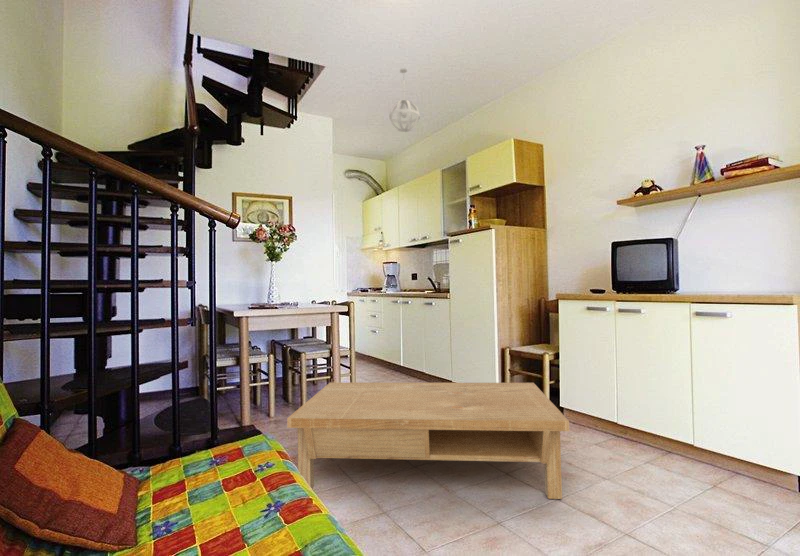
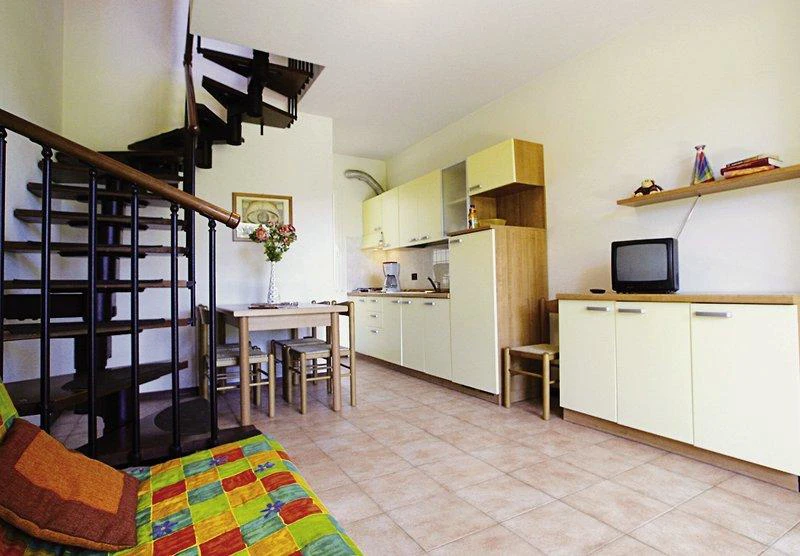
- coffee table (427, 433)
- pendant light (404, 100)
